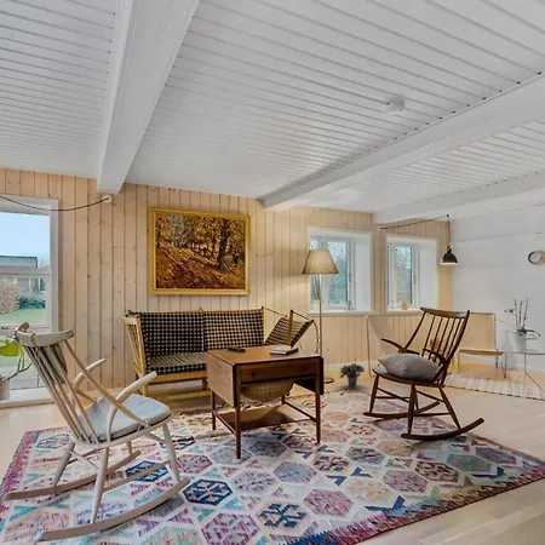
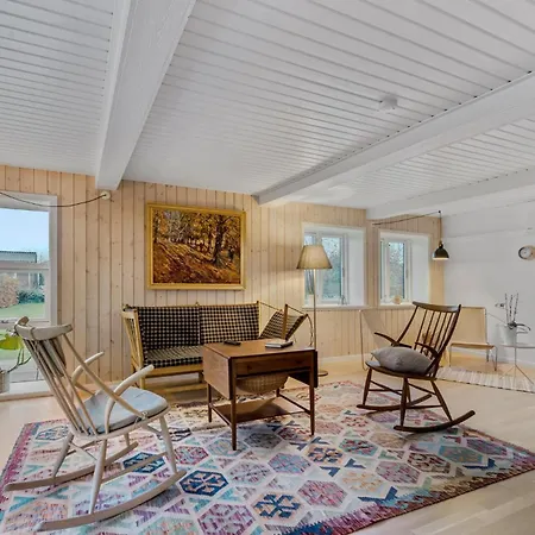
- potted plant (351, 374)
